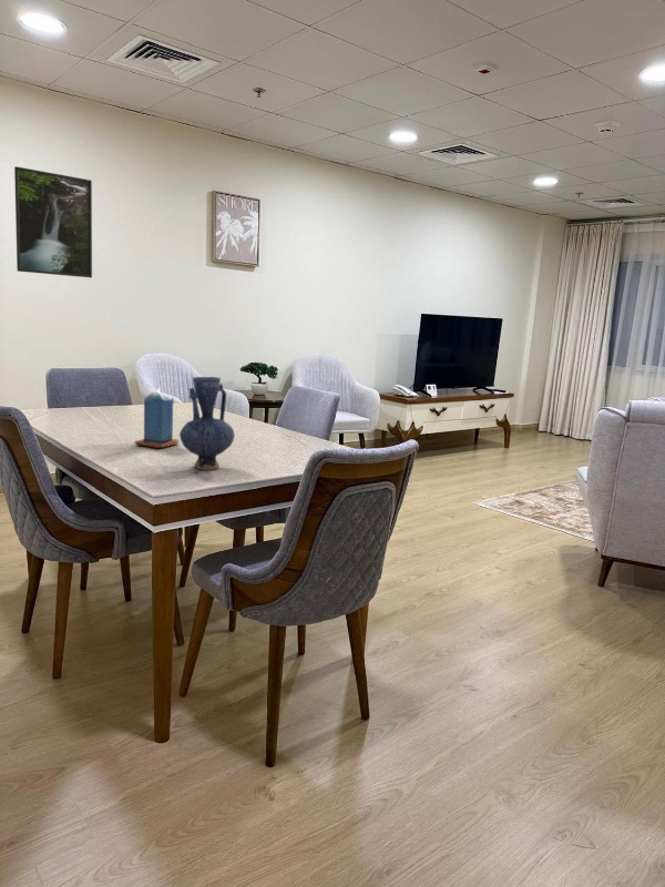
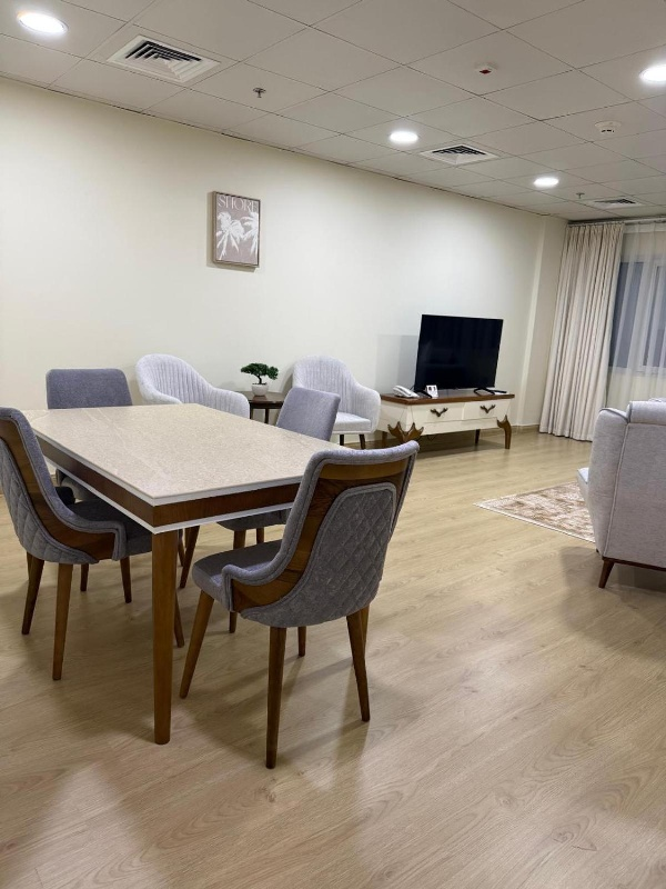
- vase (207, 422)
- candle (156, 416)
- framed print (54, 224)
